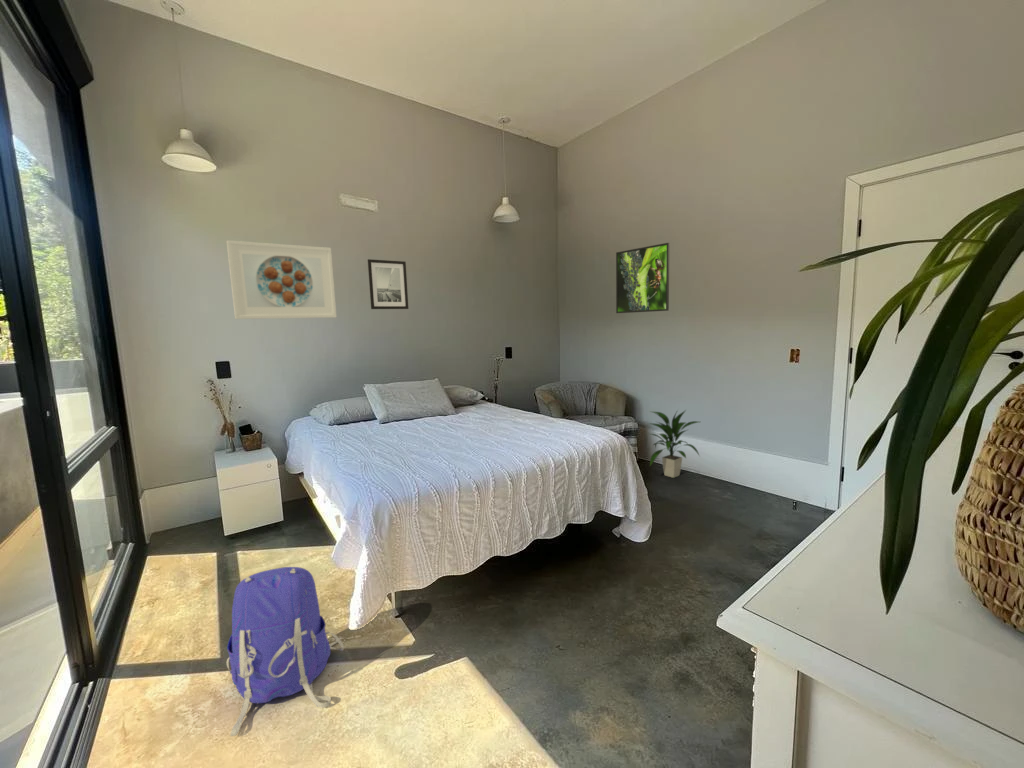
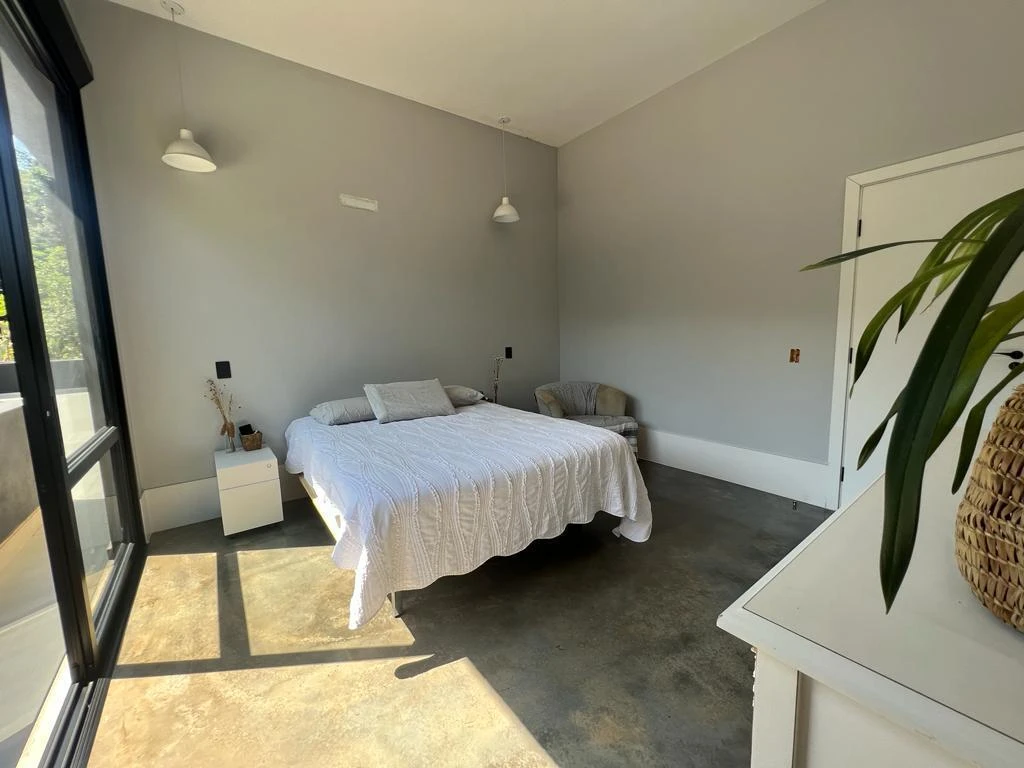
- wall art (388, 284)
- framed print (285, 281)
- backpack (279, 631)
- indoor plant (669, 441)
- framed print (641, 280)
